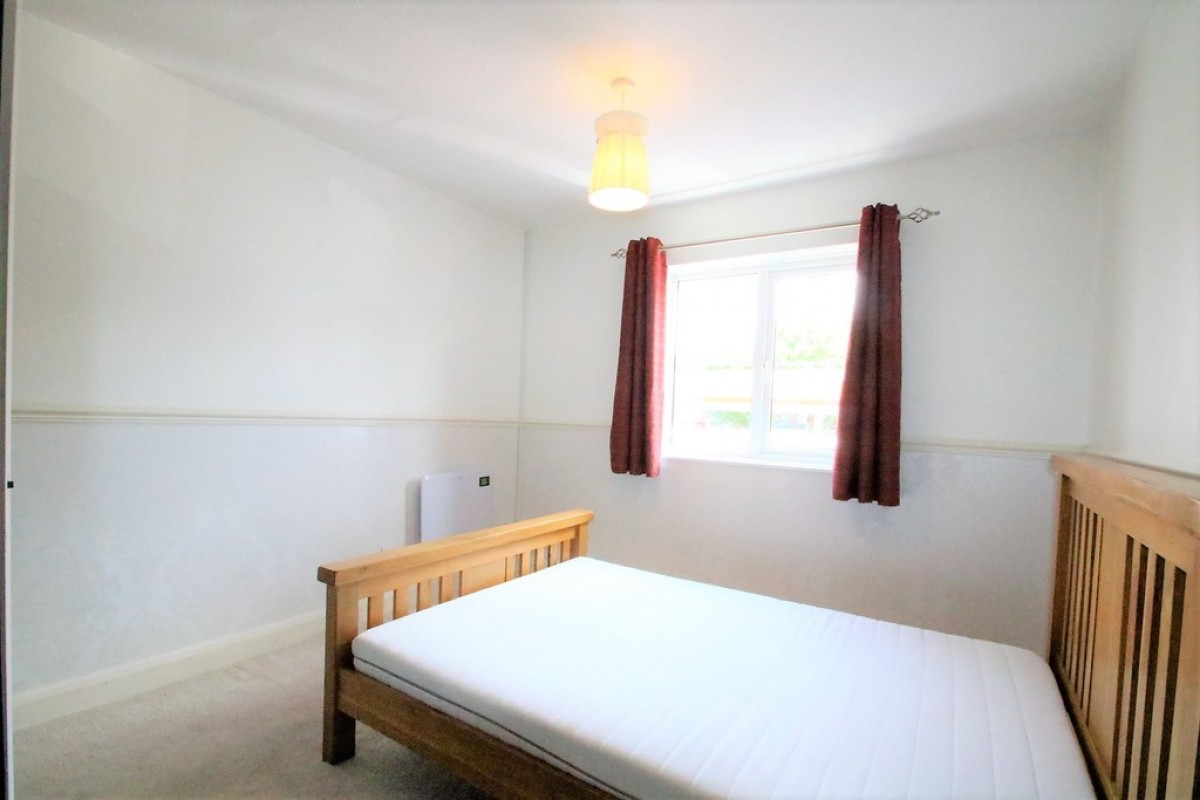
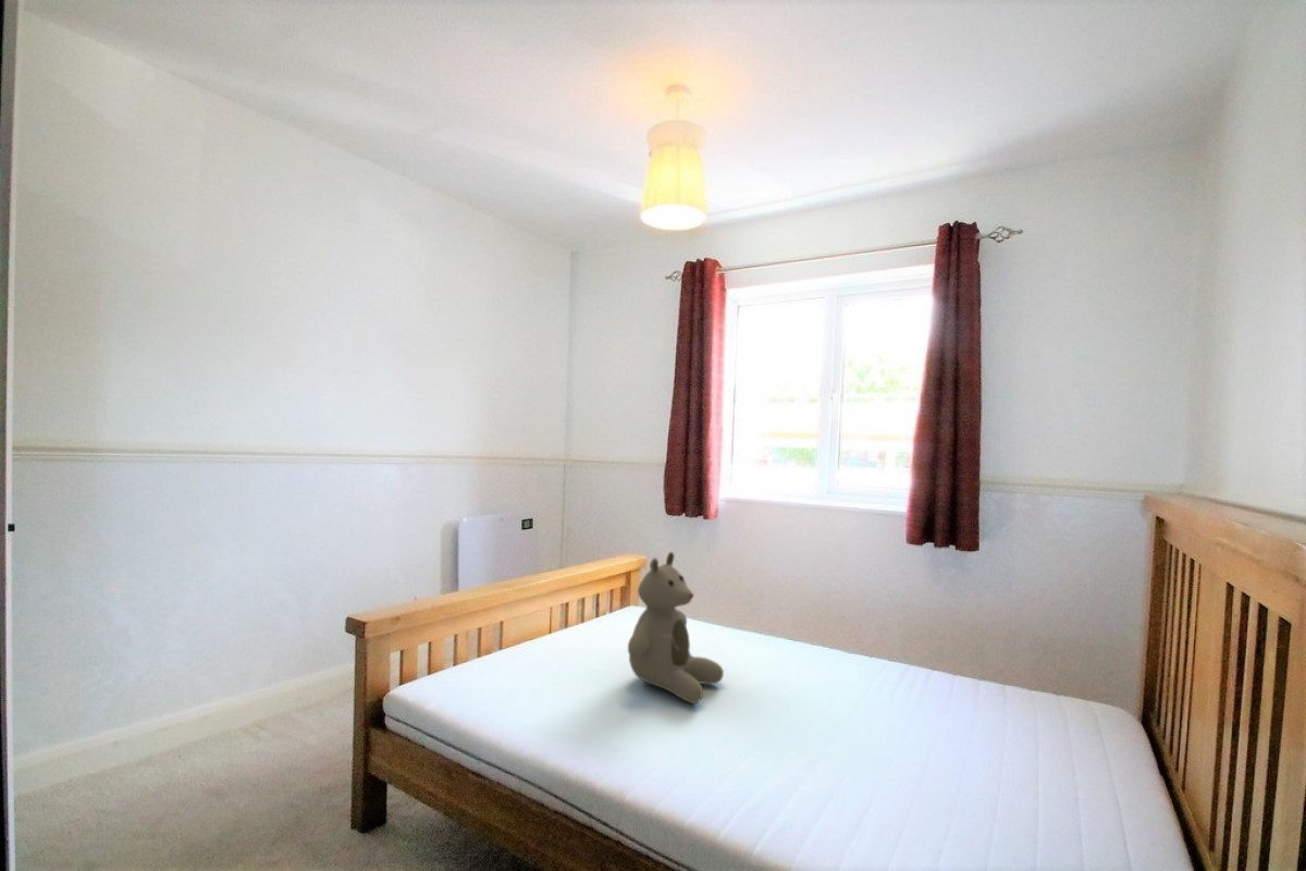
+ teddy bear (677, 621)
